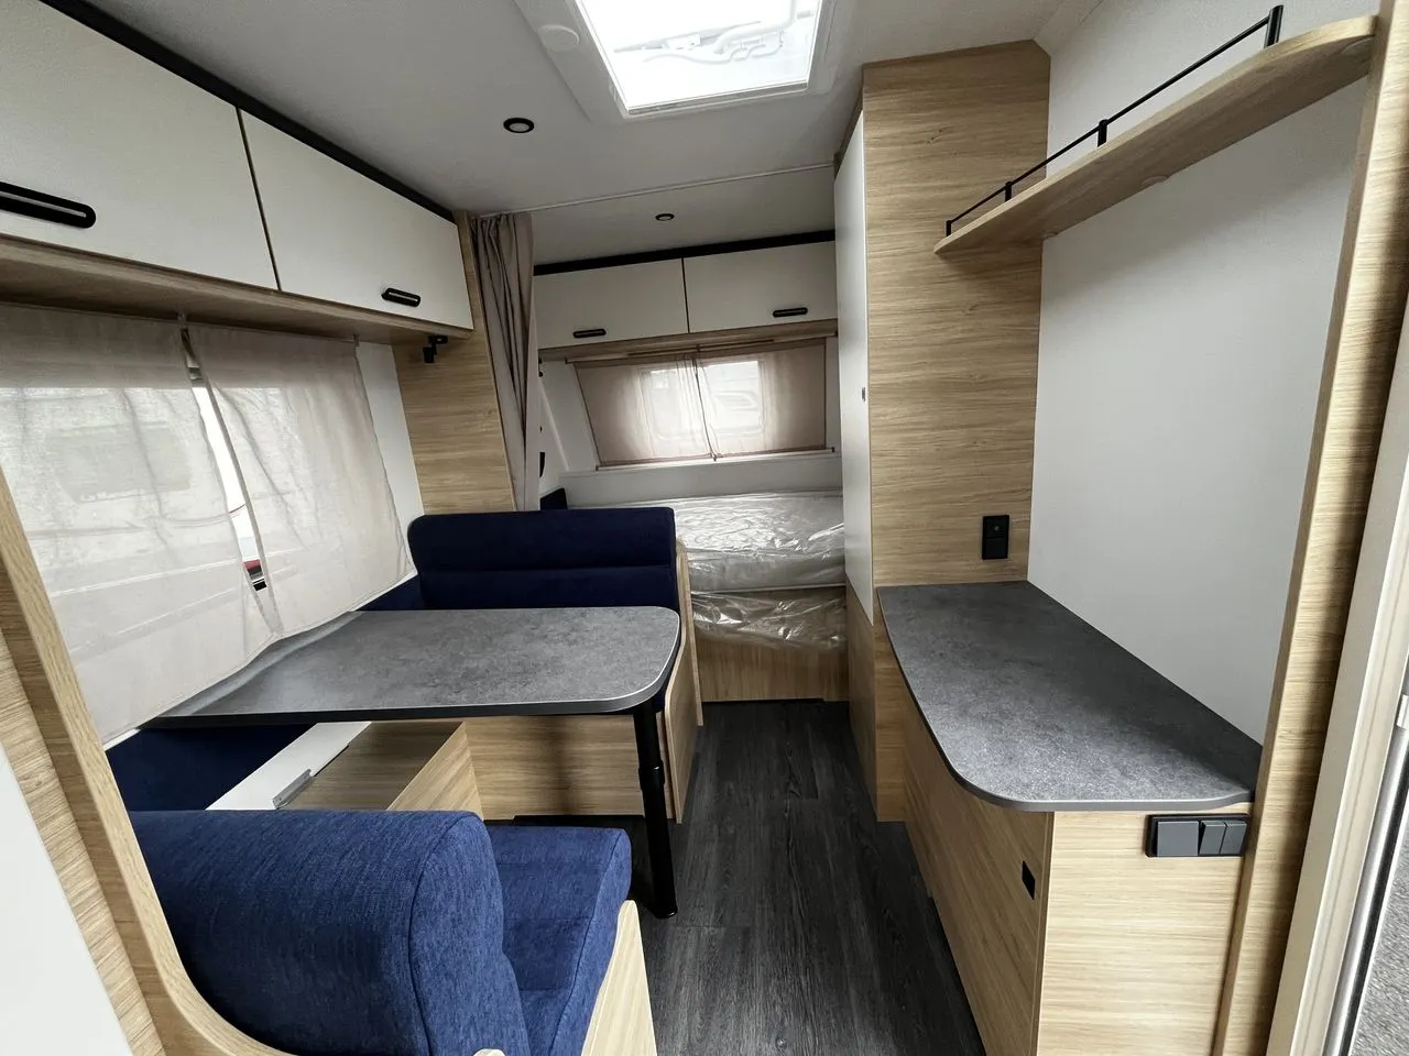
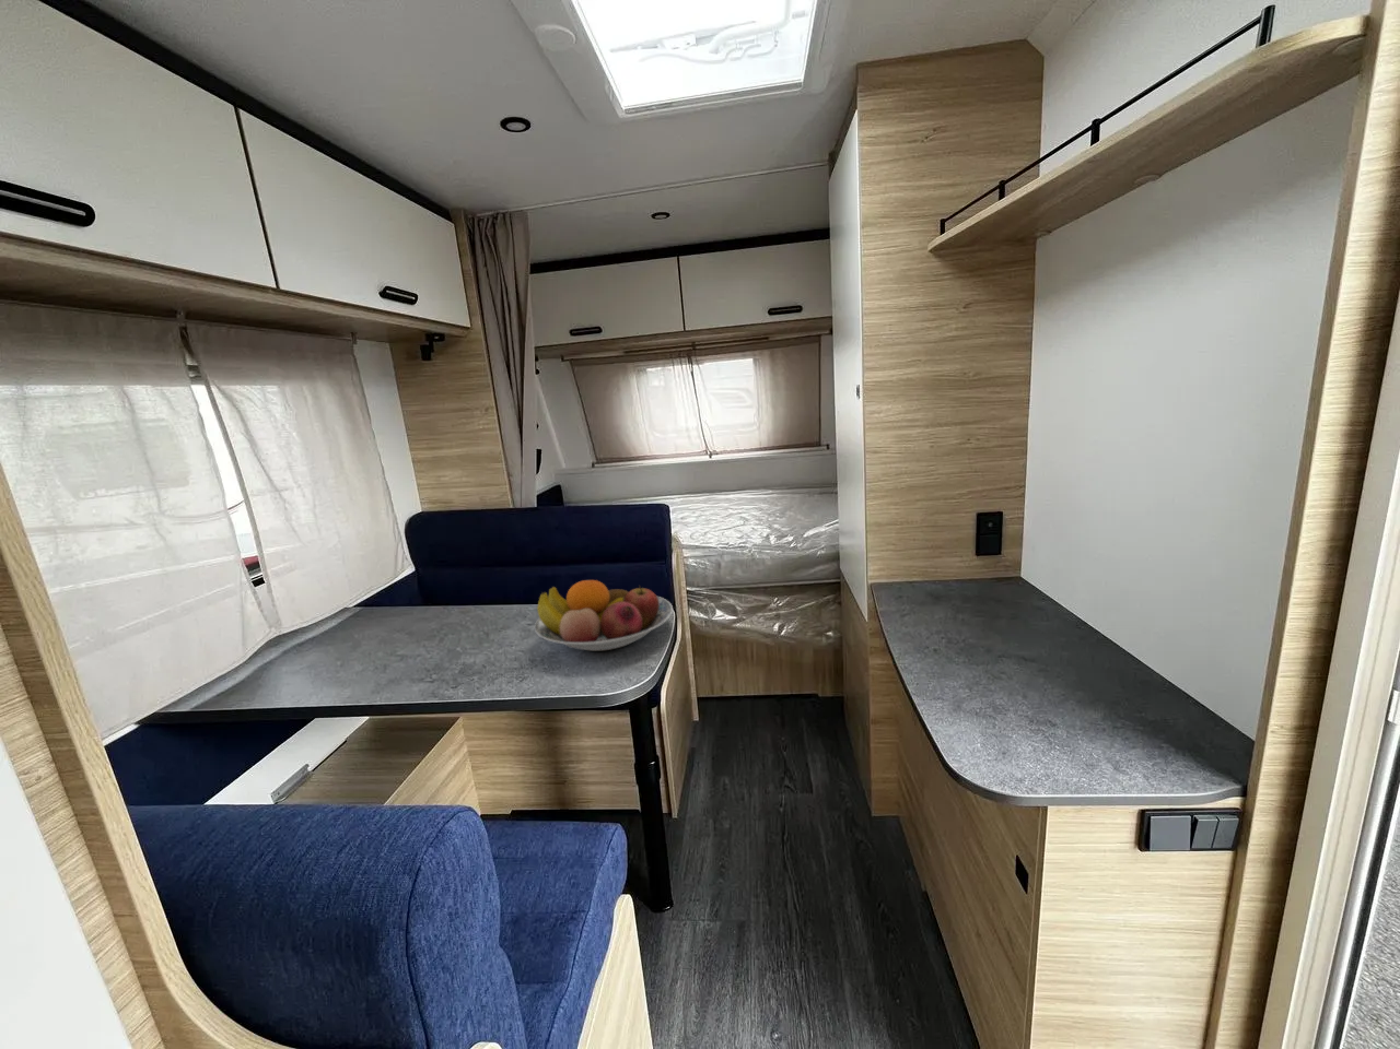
+ fruit bowl (604, 609)
